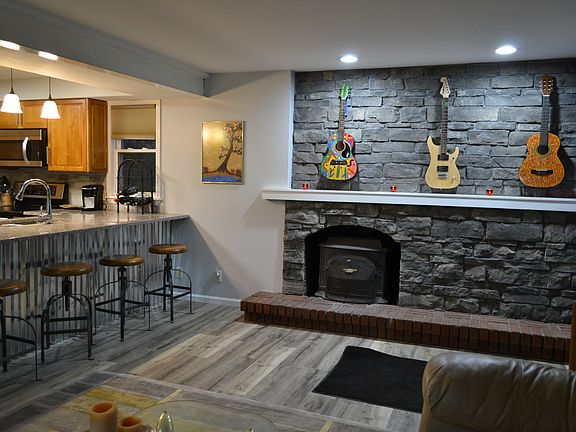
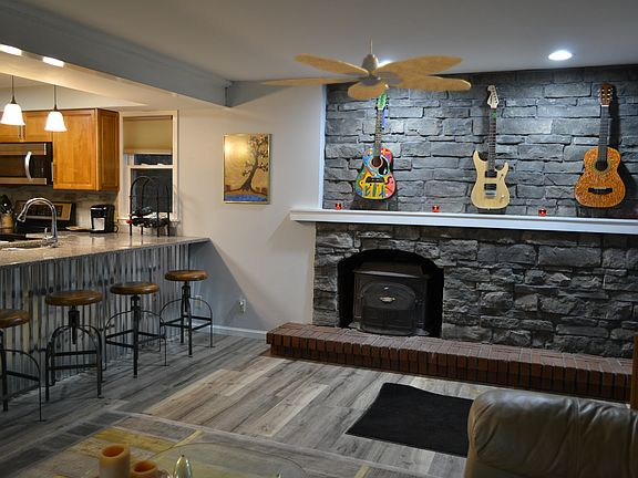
+ ceiling fan (366, 64)
